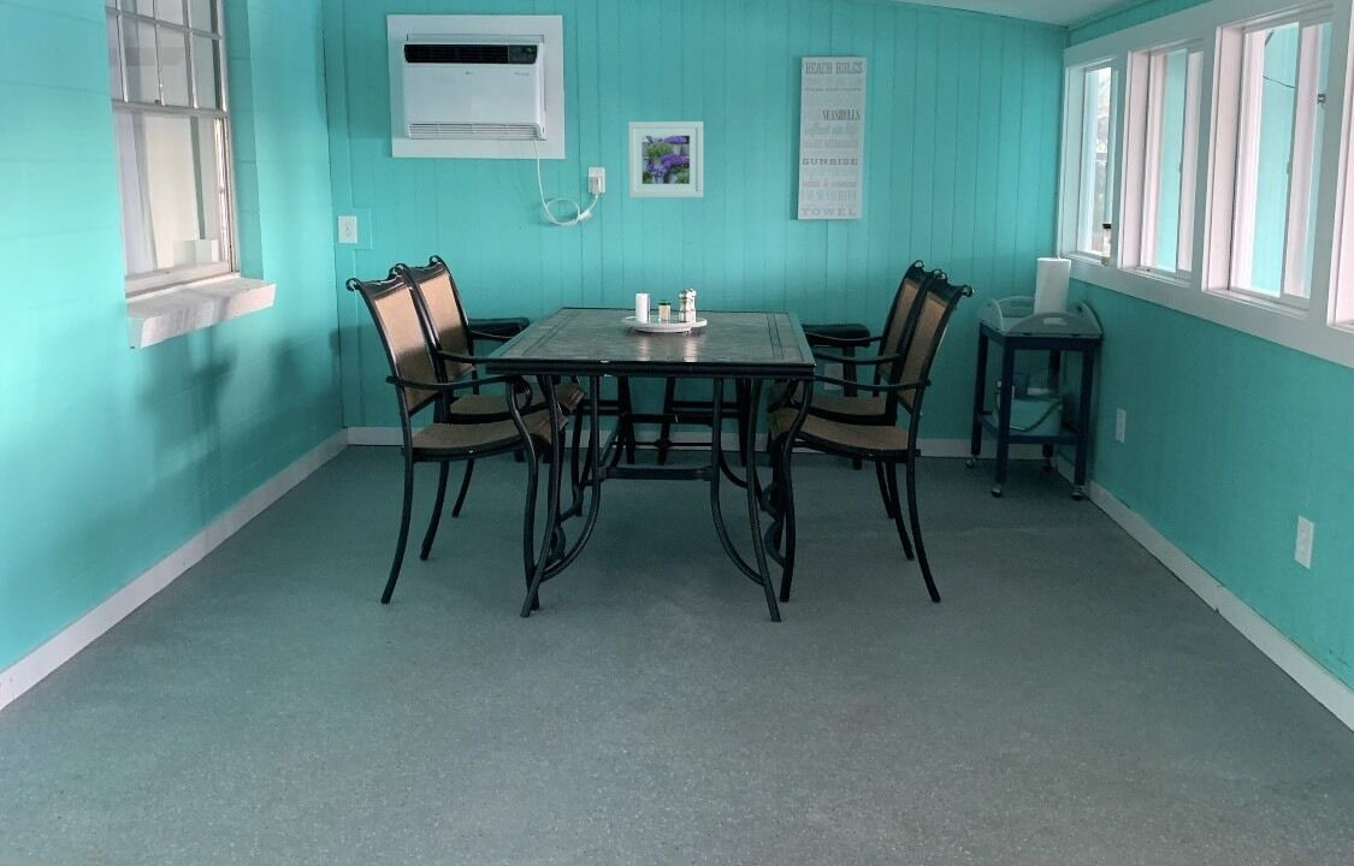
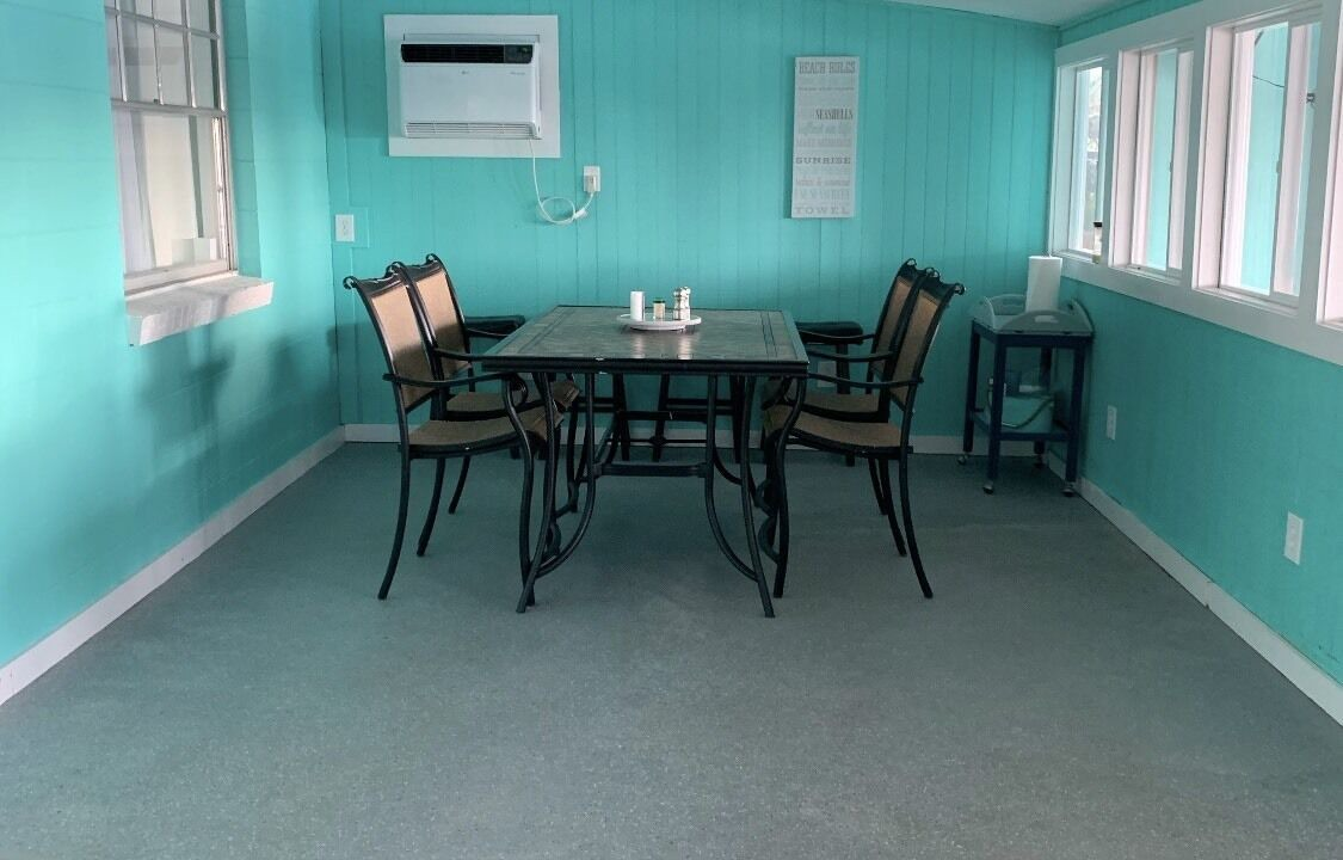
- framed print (666, 159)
